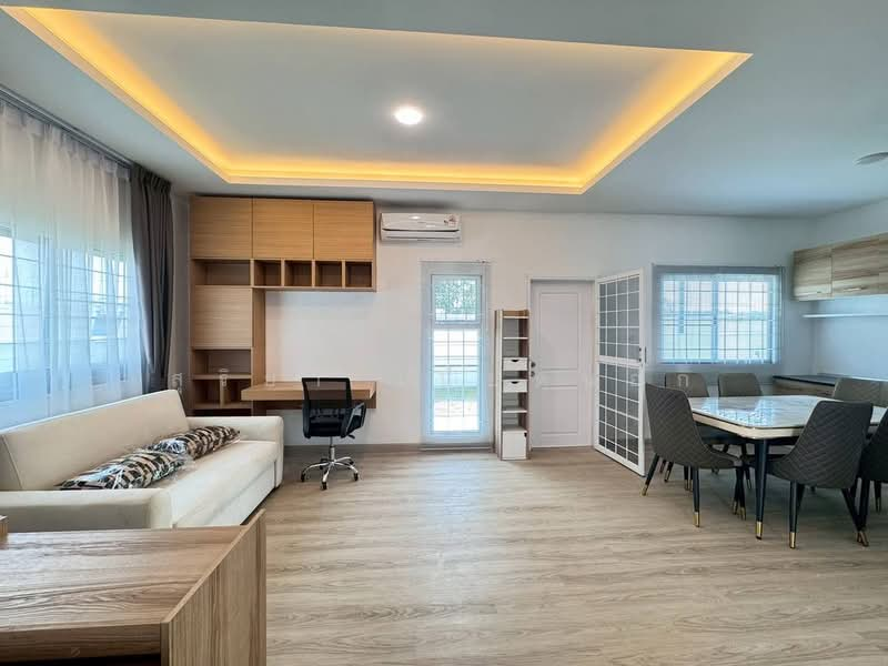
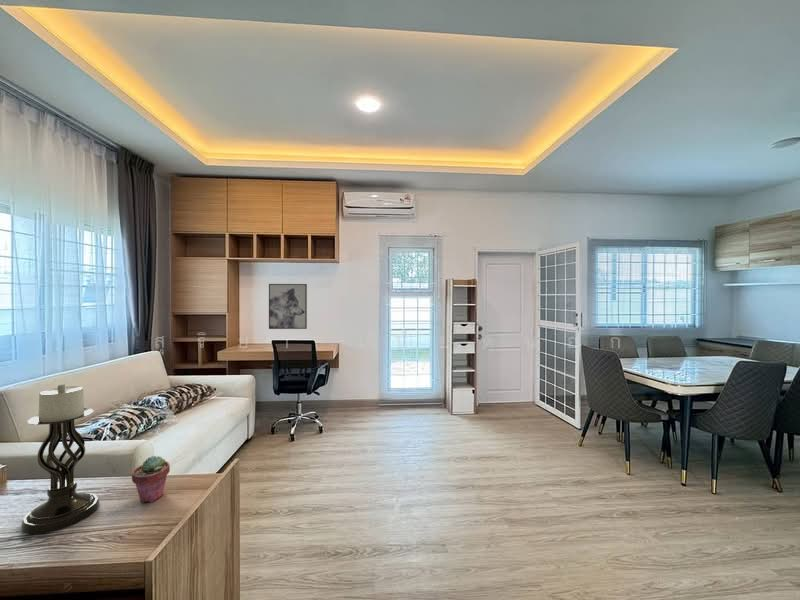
+ candle holder (64, 450)
+ potted succulent (151, 476)
+ wall art (287, 306)
